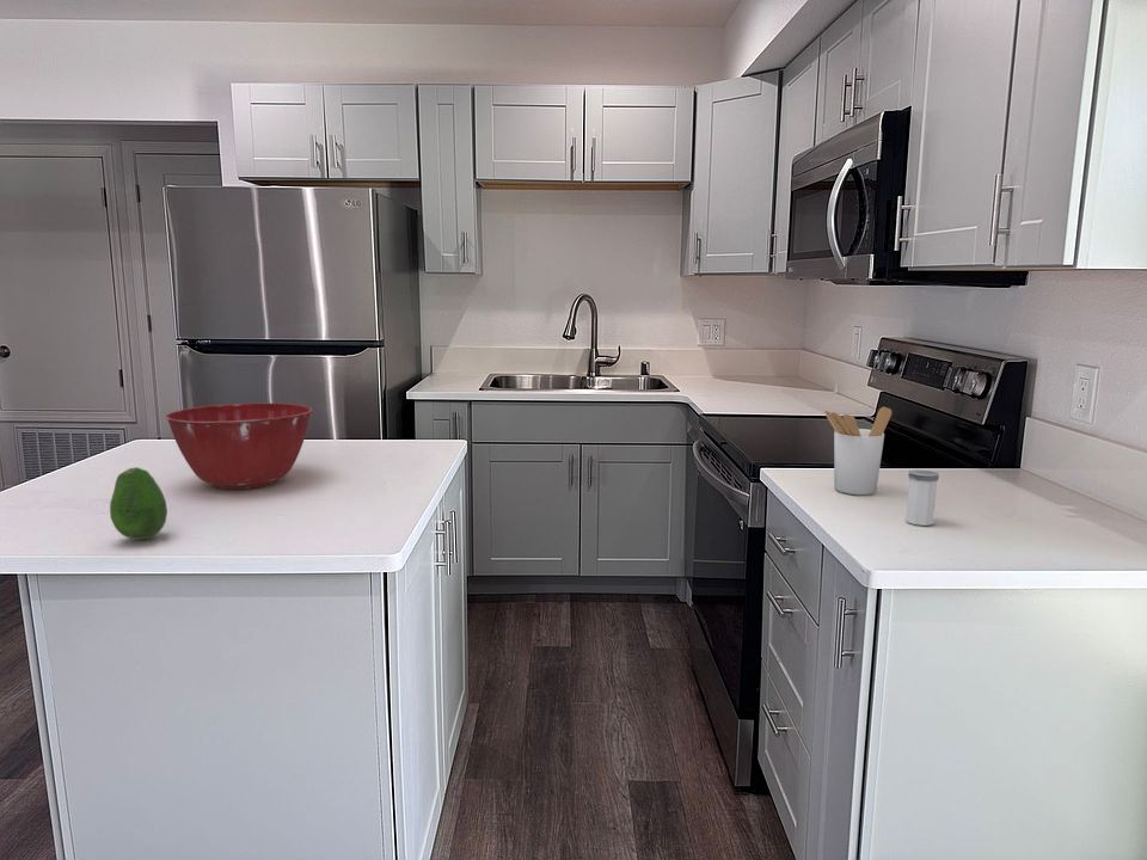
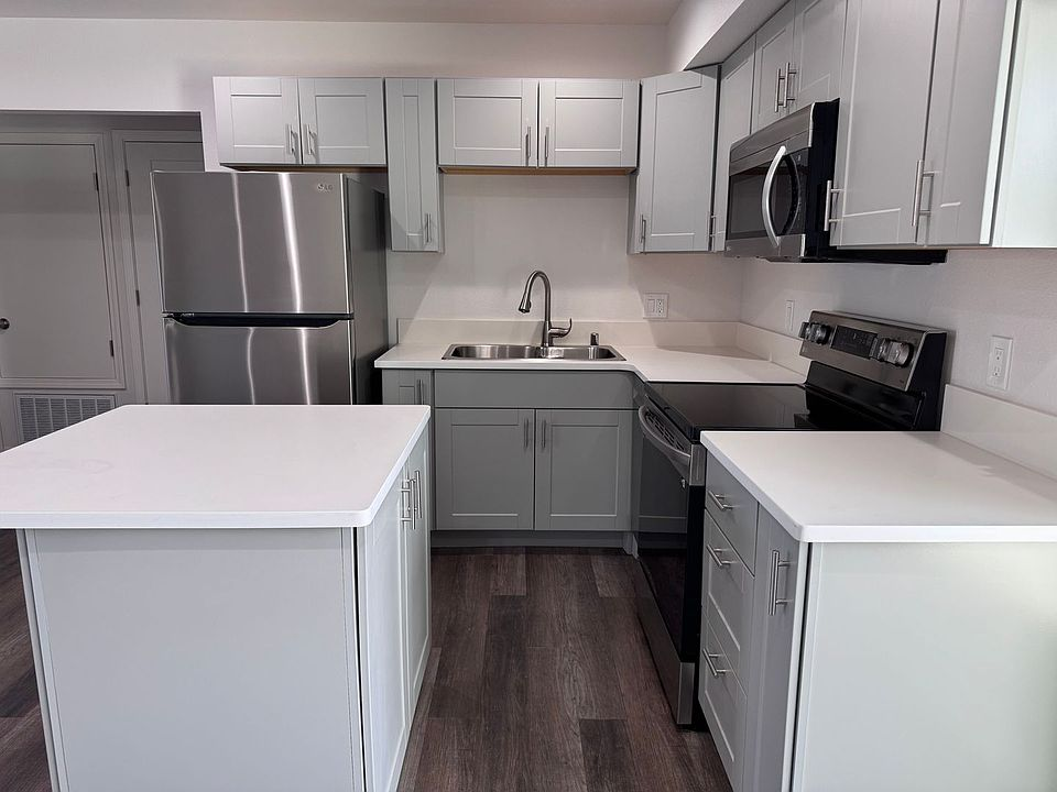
- fruit (137, 504)
- salt shaker (921, 497)
- mixing bowl (243, 446)
- utensil holder (852, 448)
